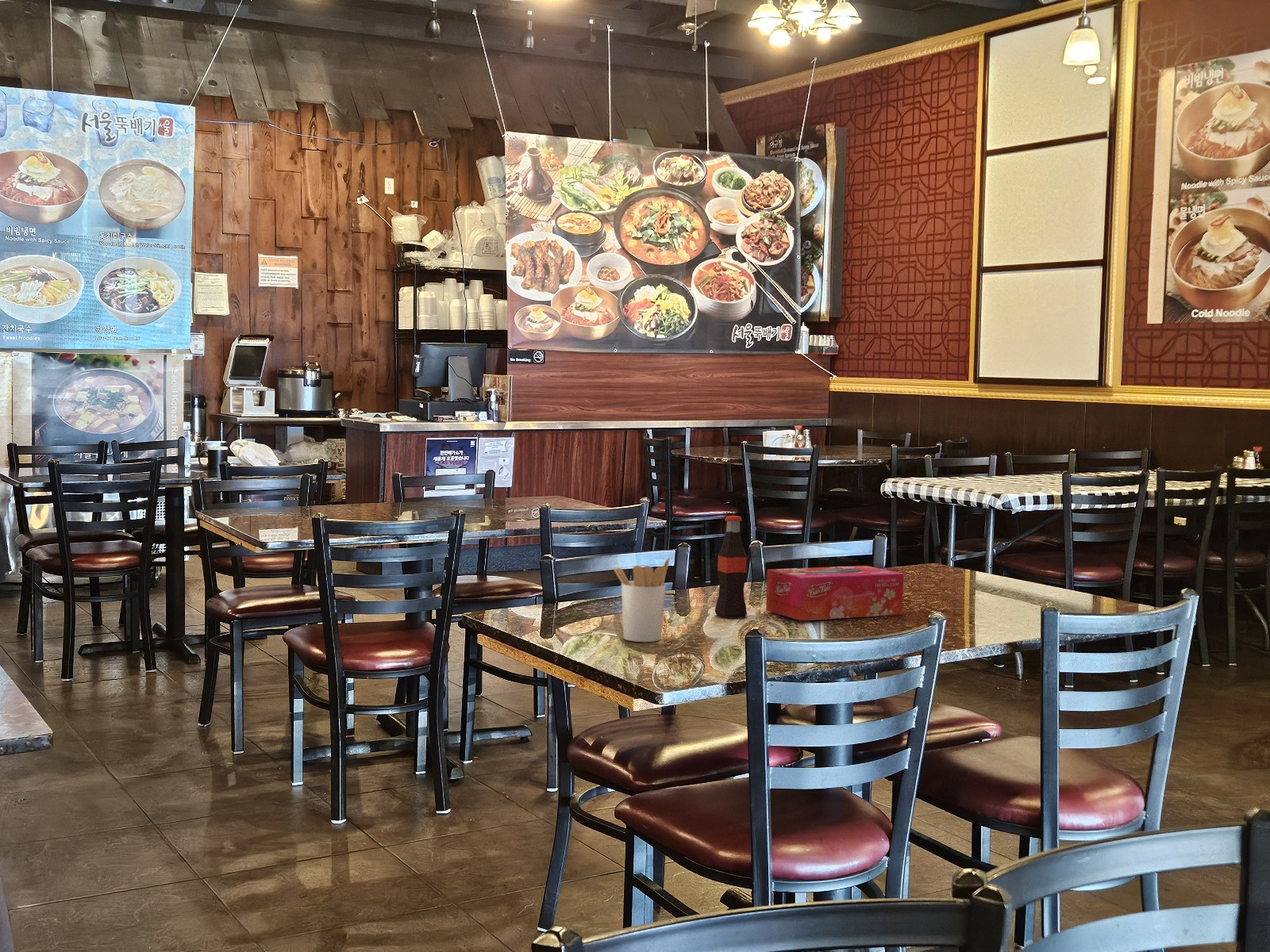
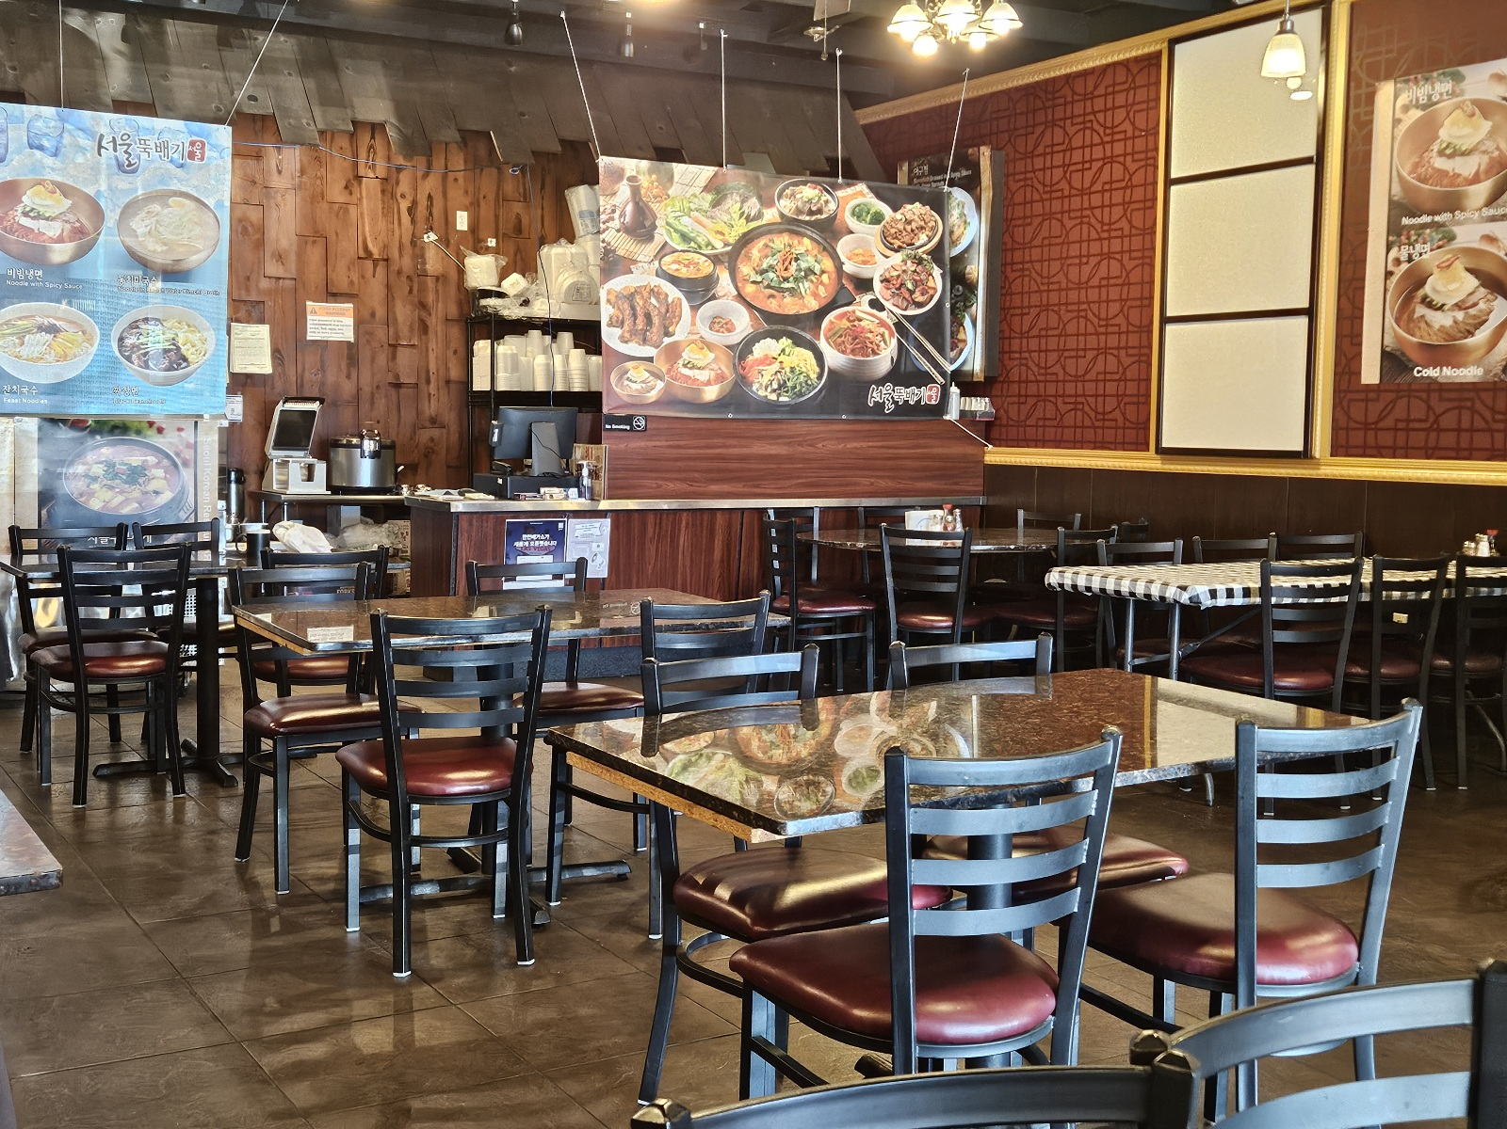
- bottle (732, 565)
- utensil holder (645, 599)
- tissue box (834, 592)
